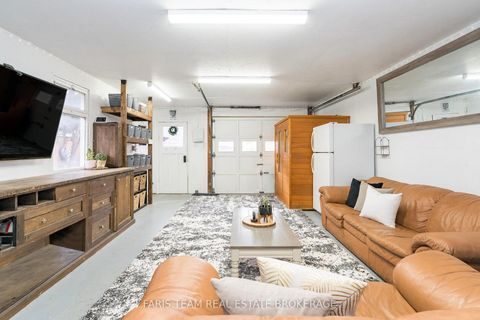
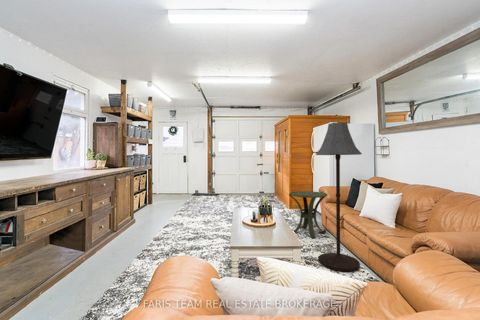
+ side table (308, 213)
+ floor lamp (338, 193)
